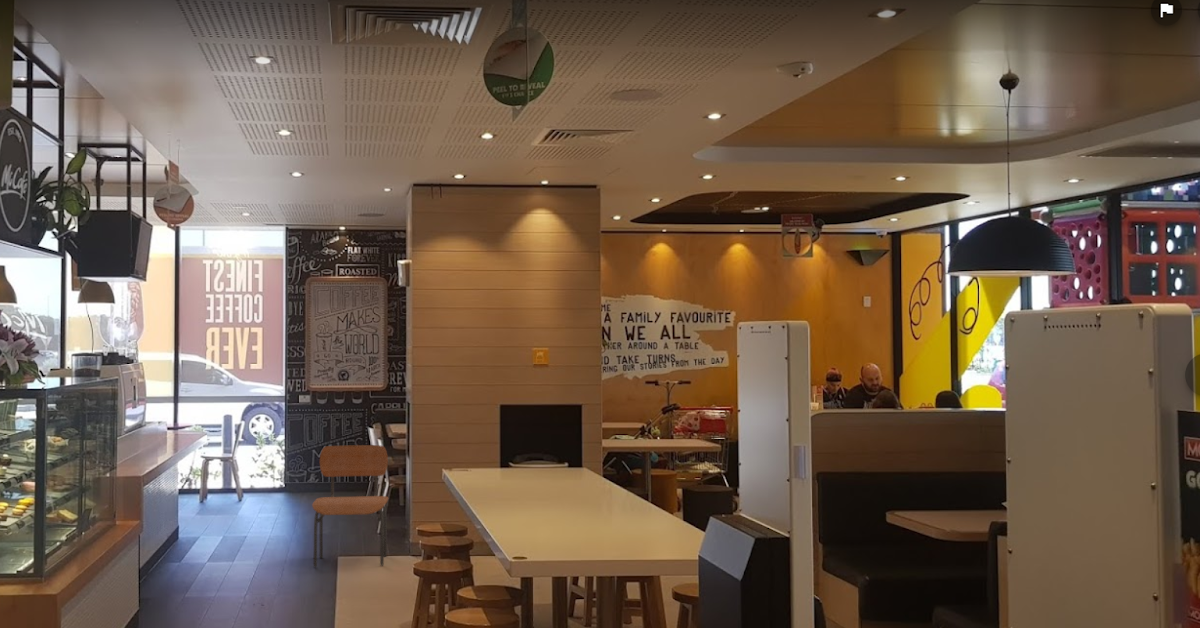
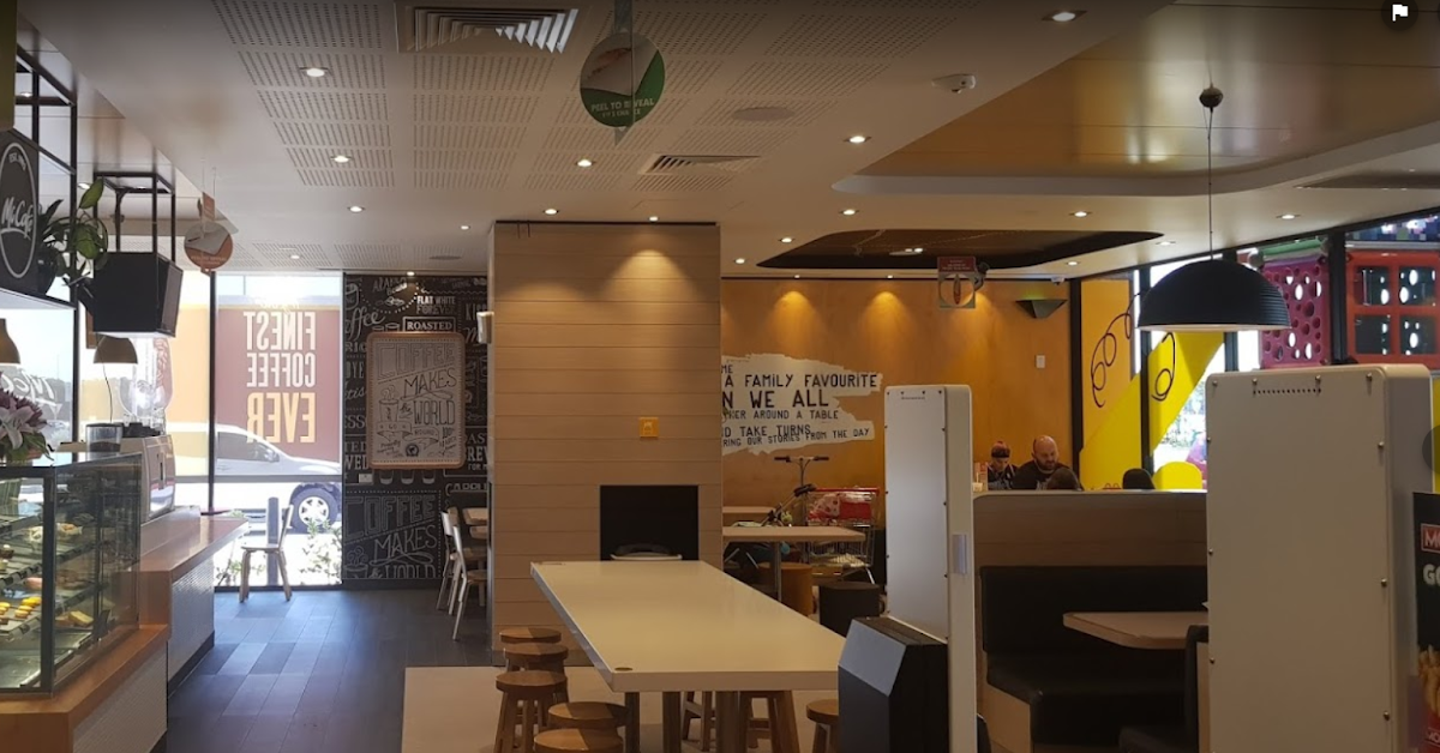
- chair (351, 505)
